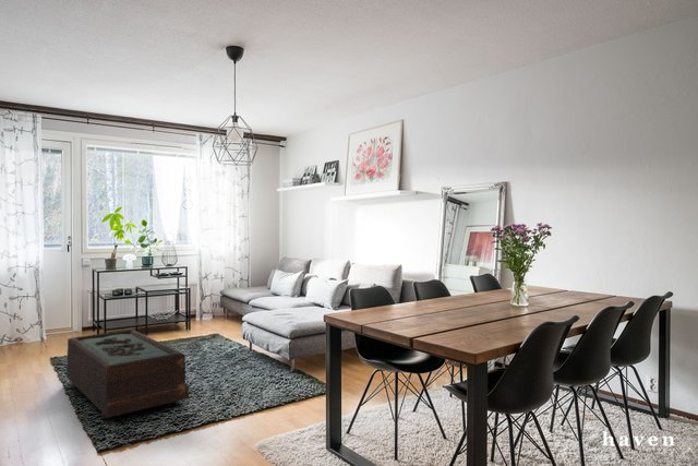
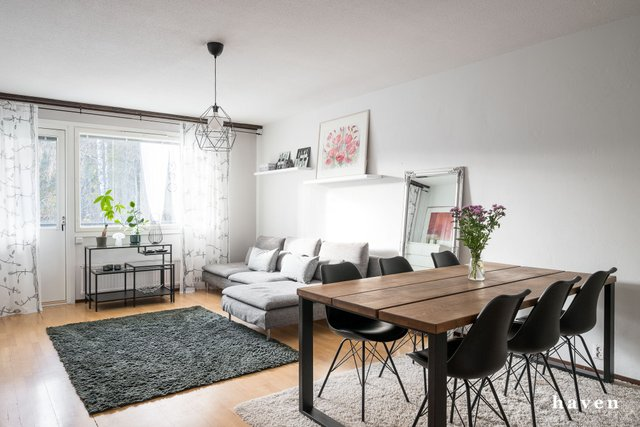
- coffee table (123, 369)
